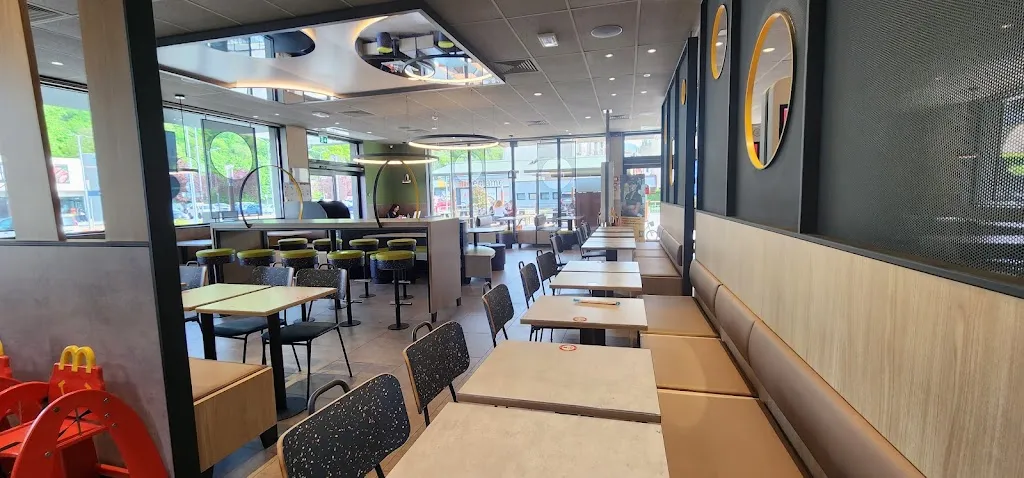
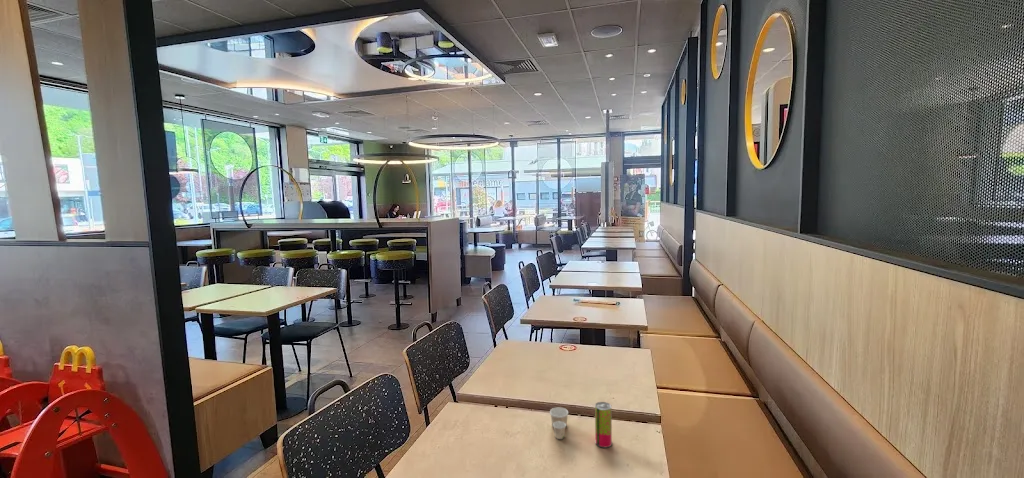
+ paper cup (559, 422)
+ beverage can (603, 424)
